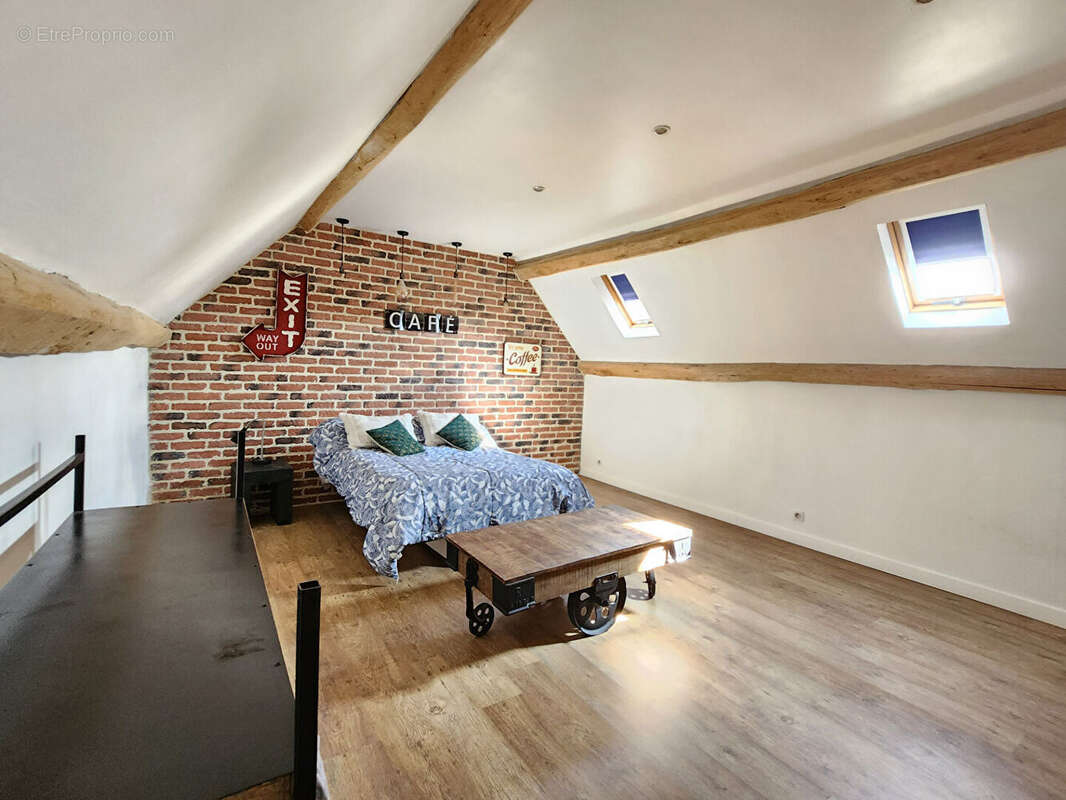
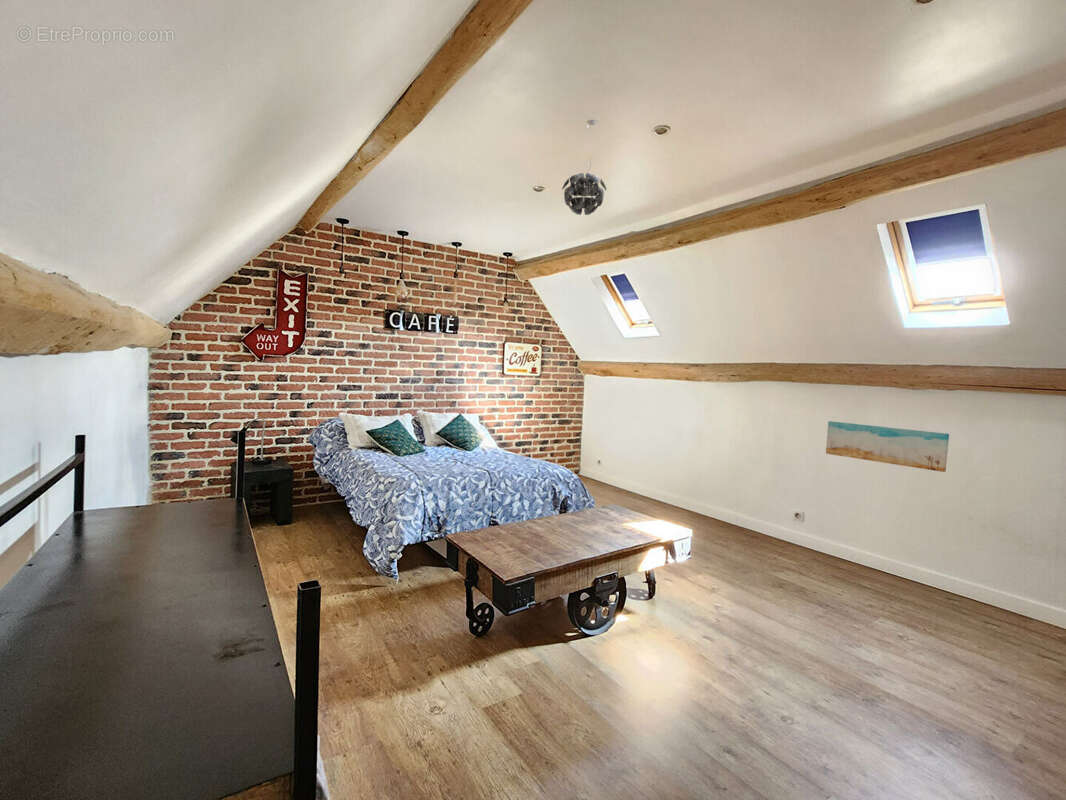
+ wall art (882, 444)
+ pendant light (588, 170)
